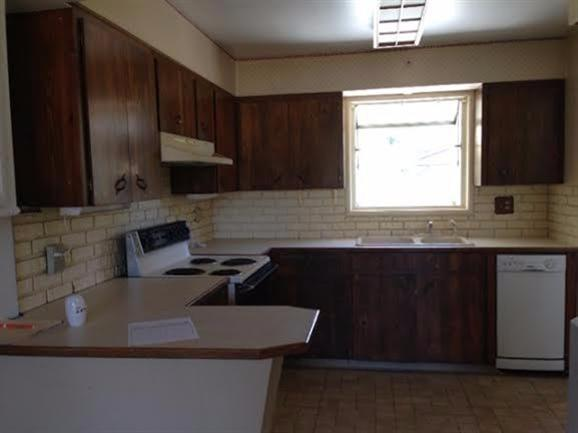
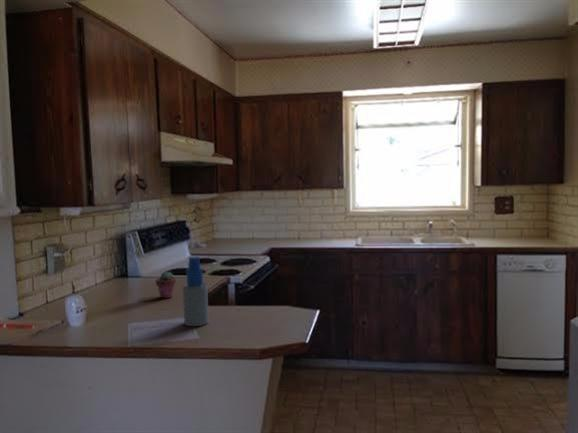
+ spray bottle (195, 289)
+ potted succulent (165, 284)
